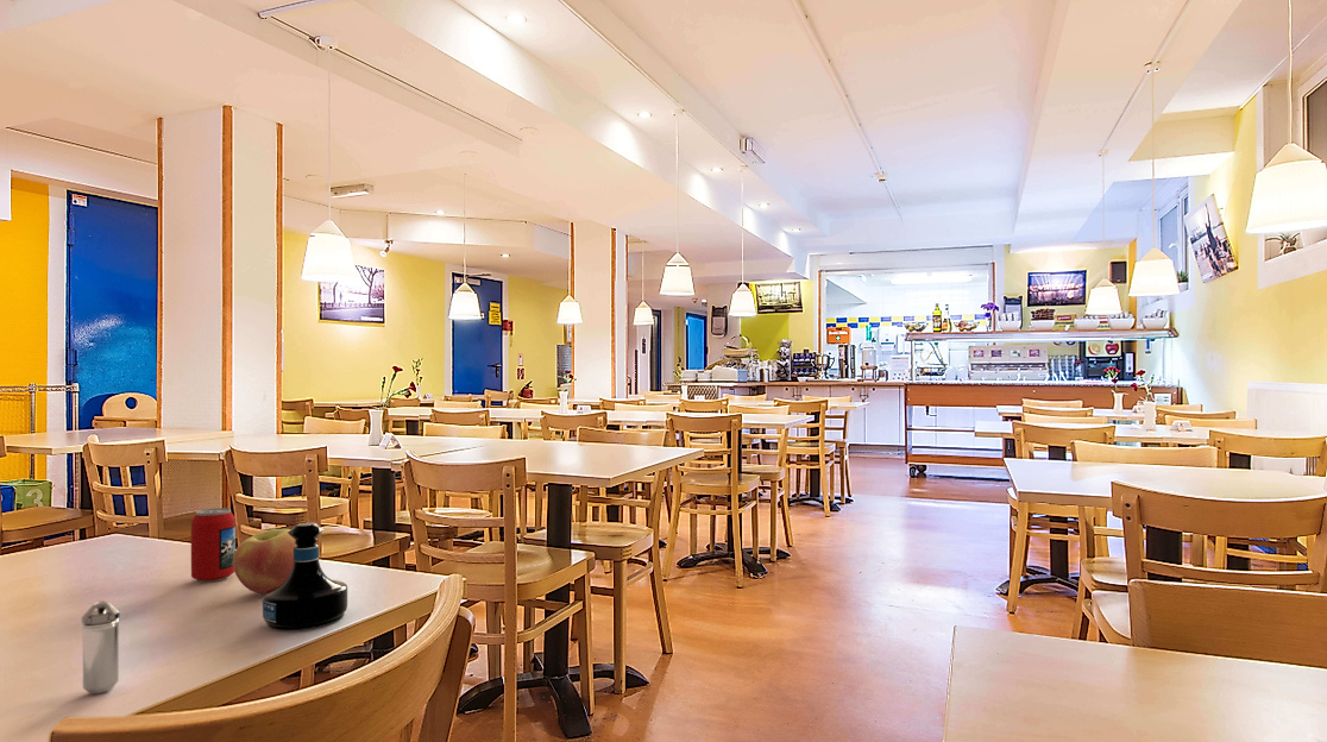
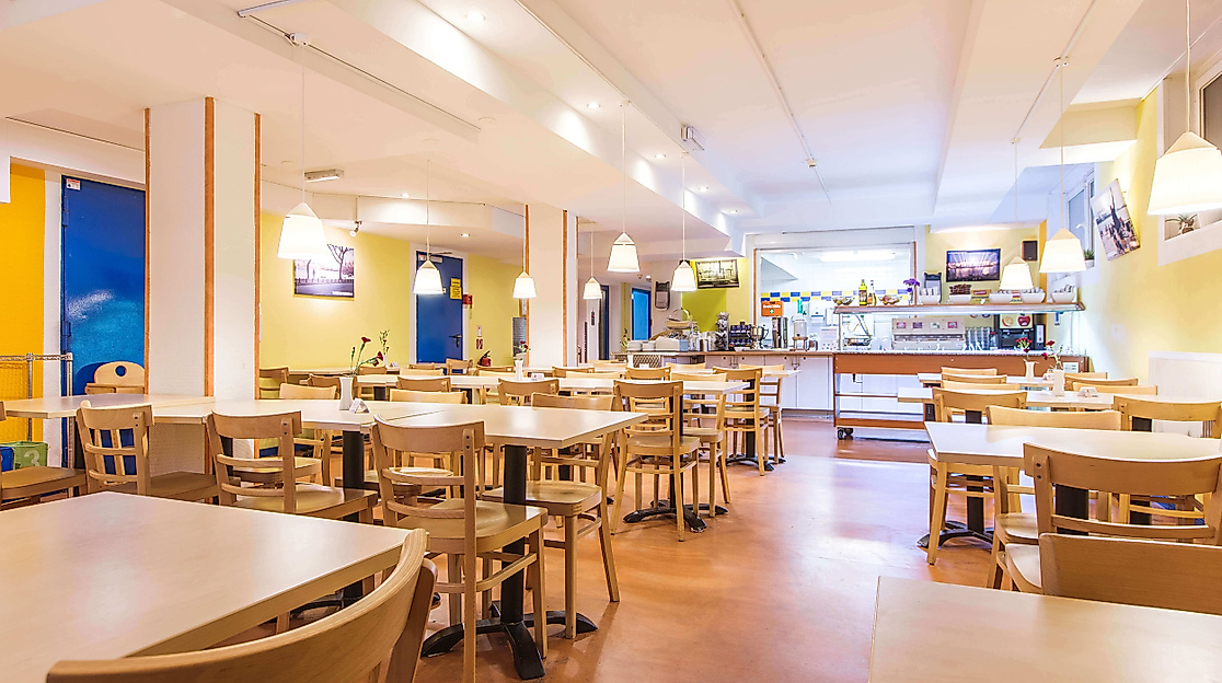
- apple (270, 561)
- shaker (100, 646)
- beverage can (213, 543)
- tequila bottle (306, 571)
